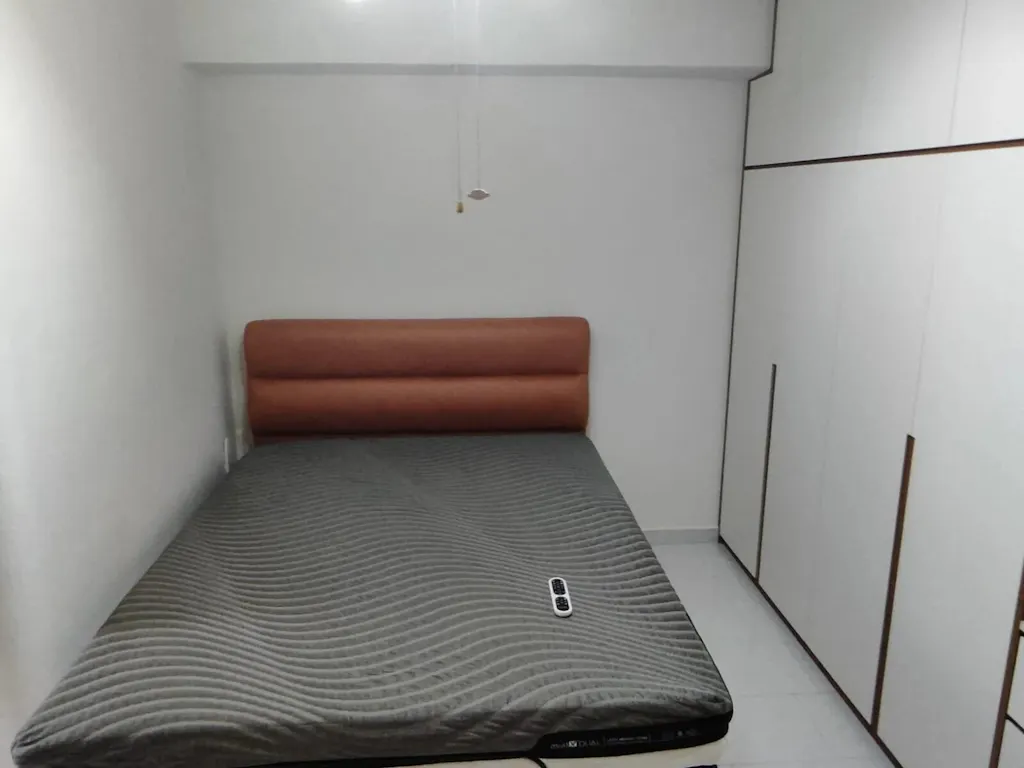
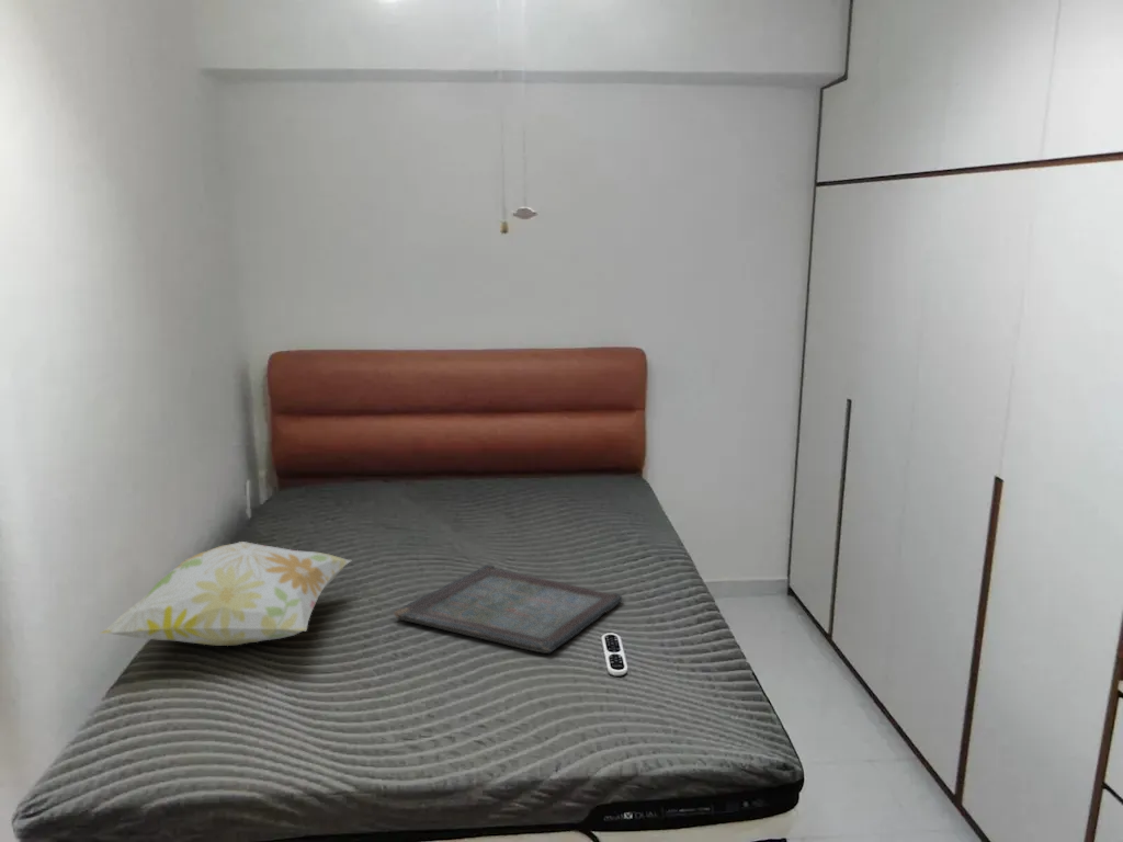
+ serving tray (511, 605)
+ decorative pillow (239, 592)
